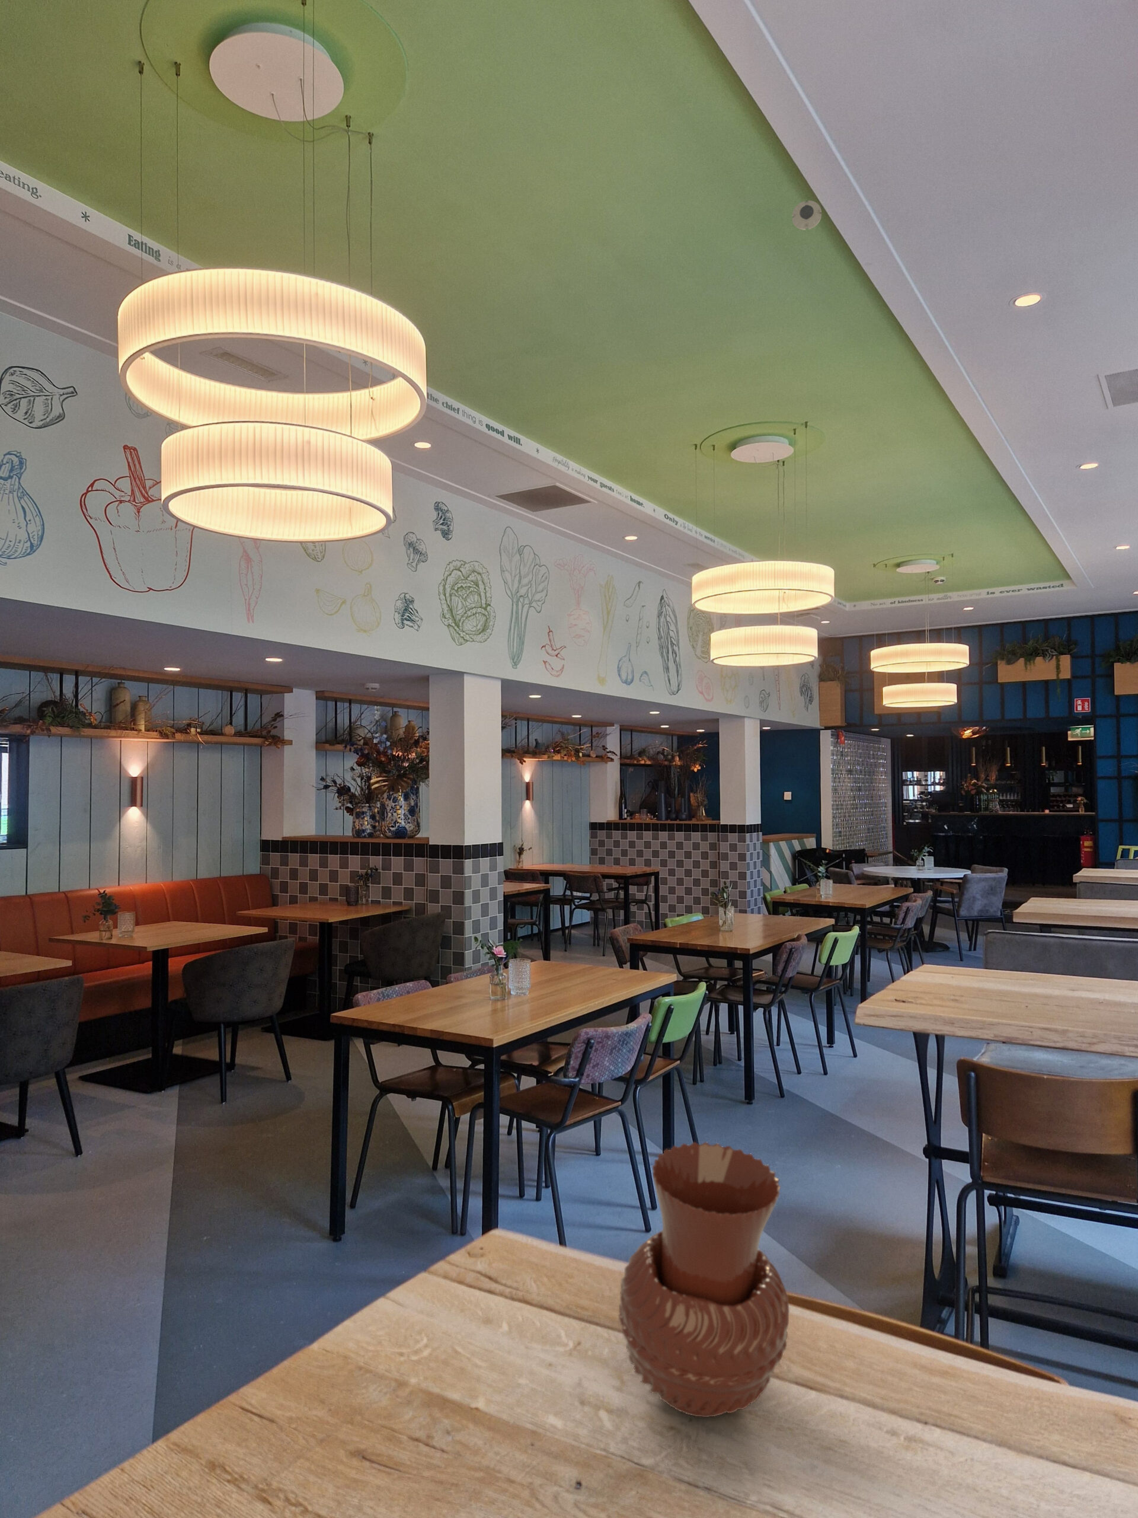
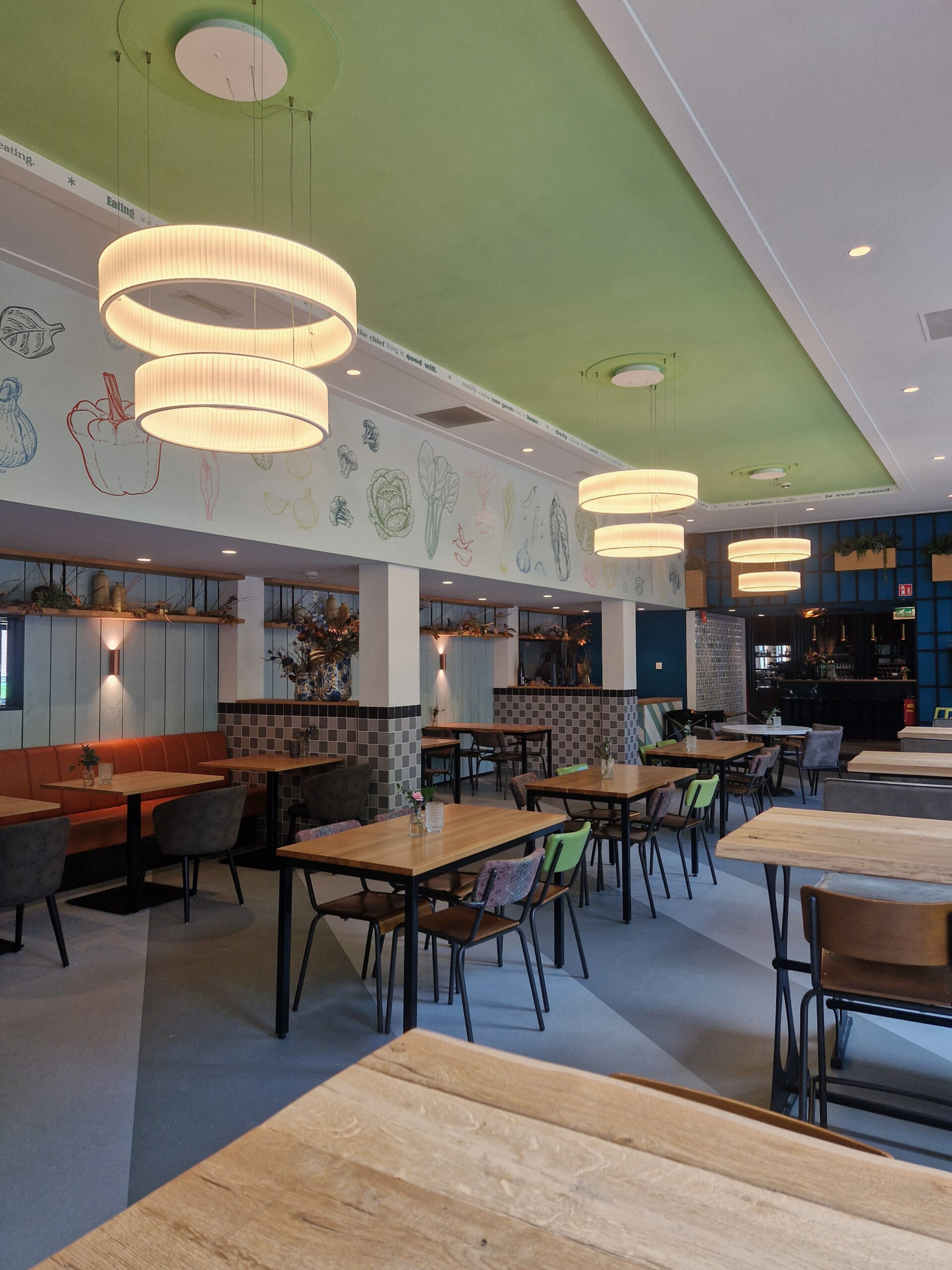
- vase (703, 1277)
- smoke detector (807, 214)
